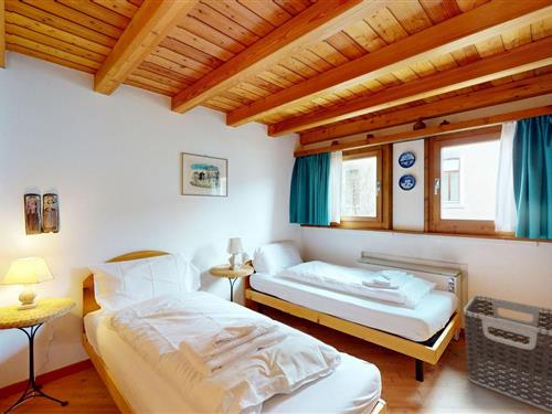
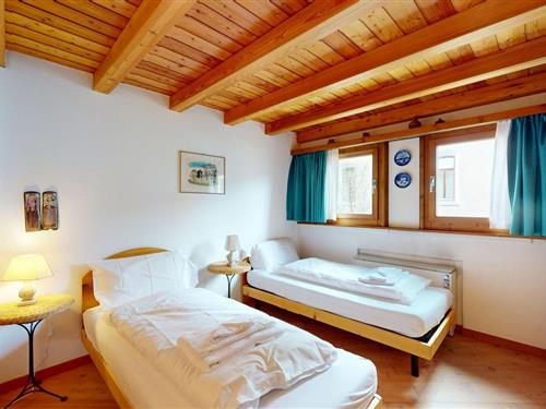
- clothes hamper (511, 346)
